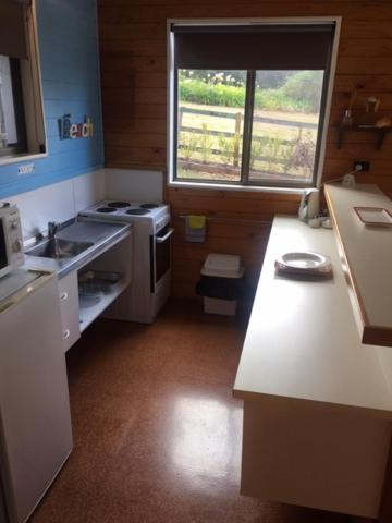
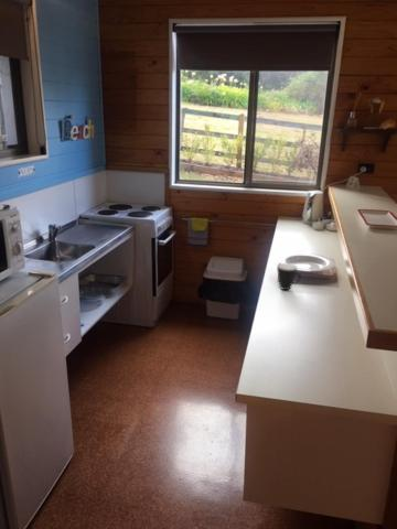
+ mug (288, 278)
